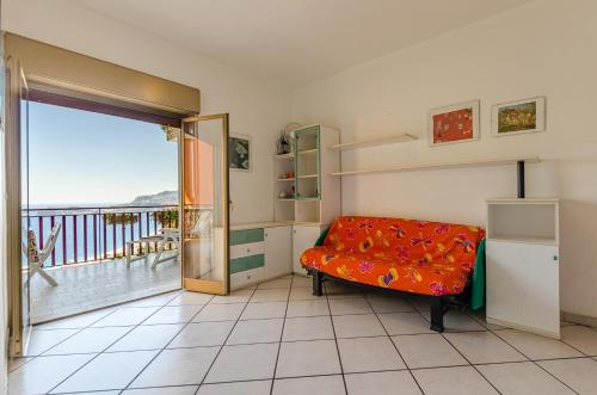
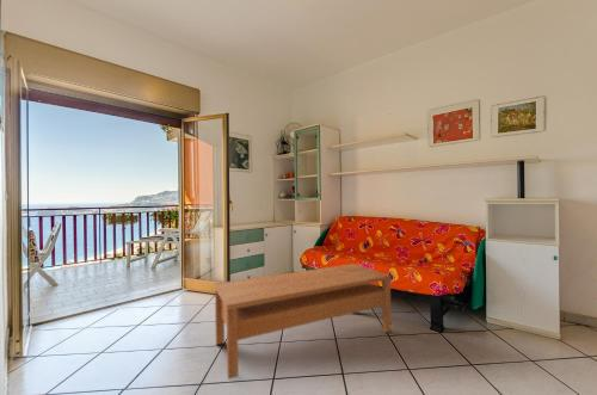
+ coffee table (306, 308)
